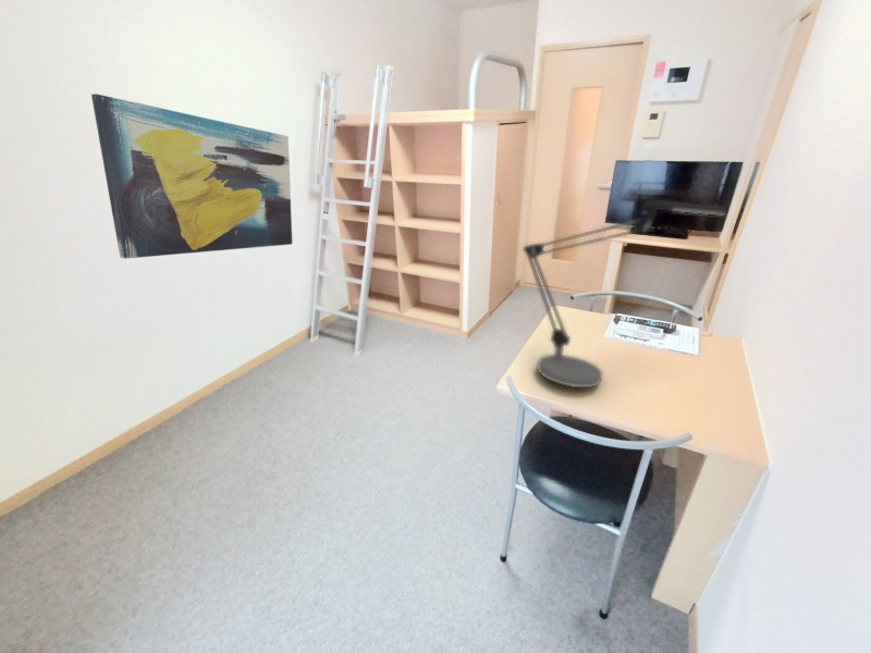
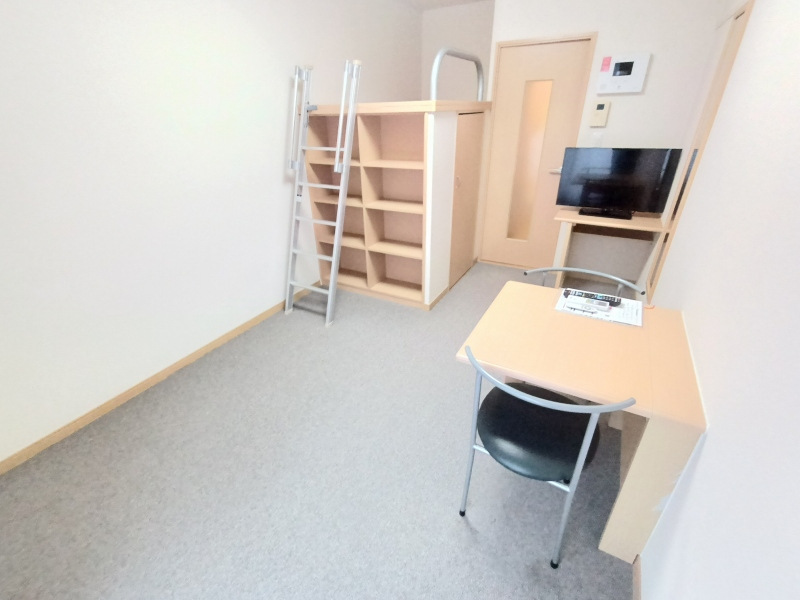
- desk lamp (596, 242)
- wall art (217, 187)
